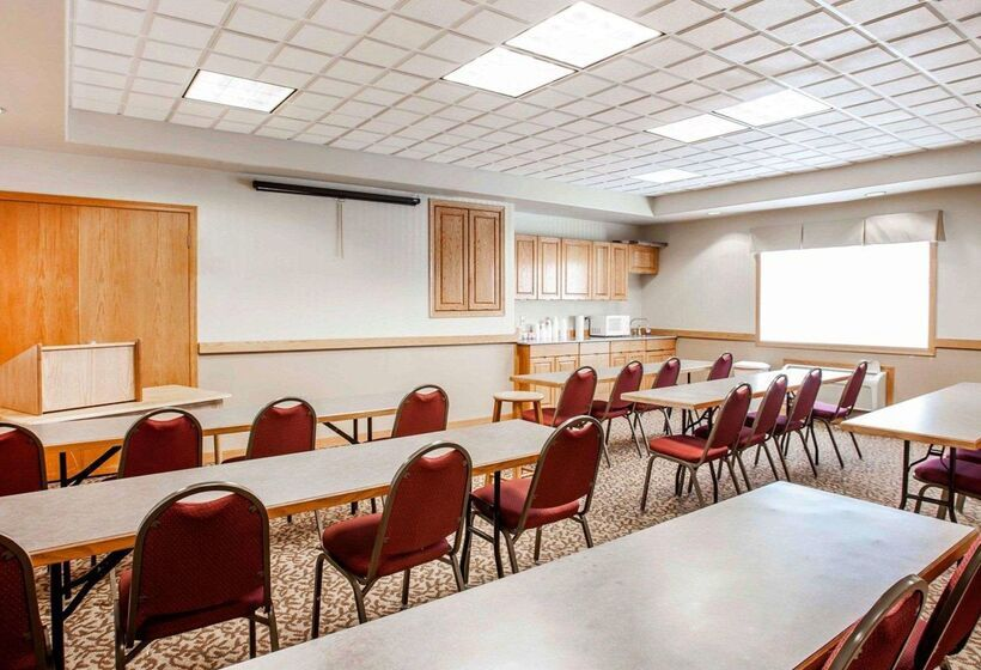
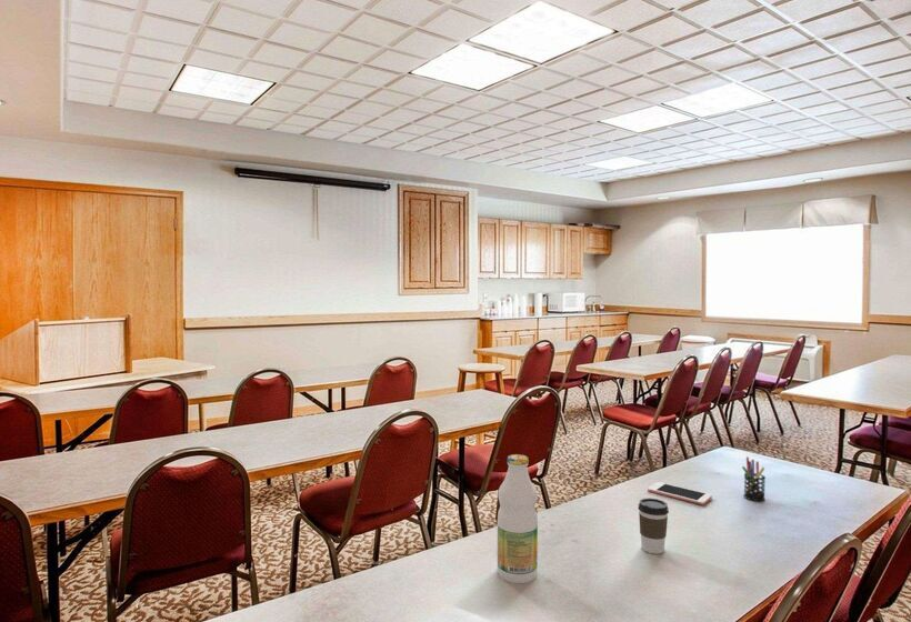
+ bottle (517, 515)
+ cell phone (679, 492)
+ pen holder (751, 478)
+ coffee cup (652, 525)
